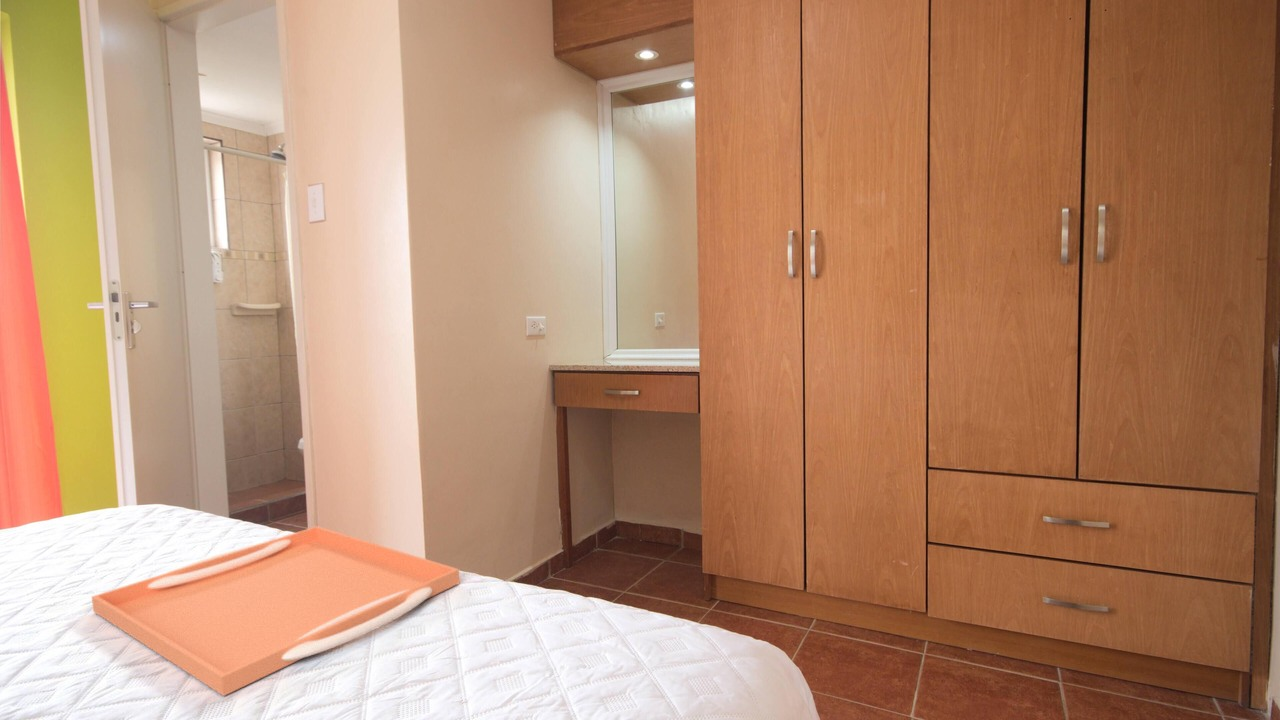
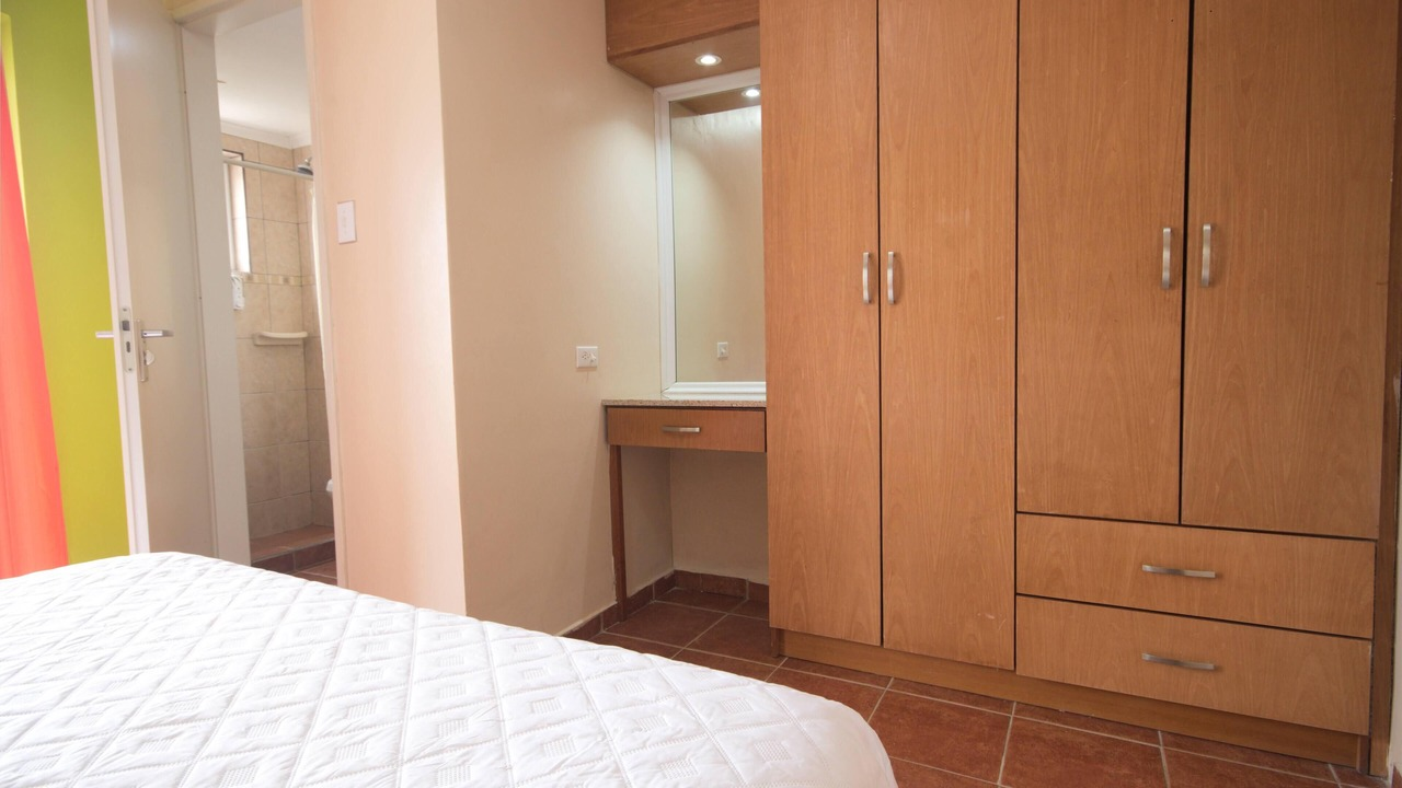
- serving tray (282, 589)
